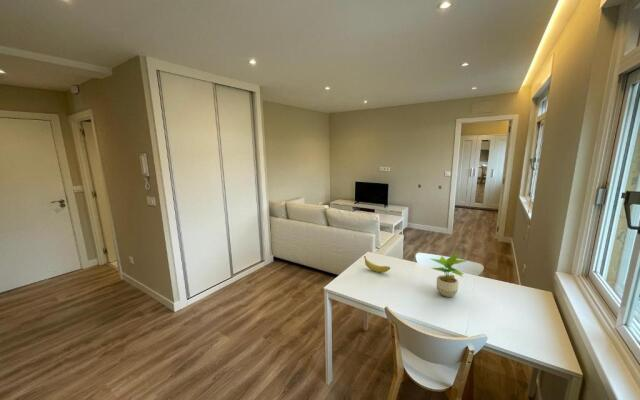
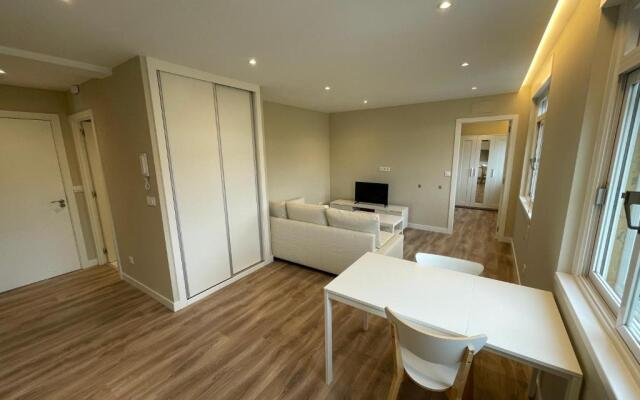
- potted plant (448, 273)
- fruit (376, 265)
